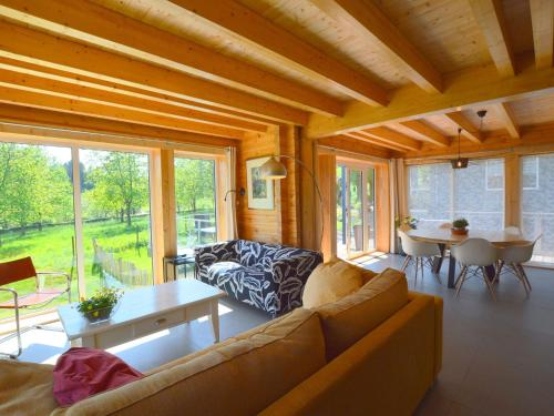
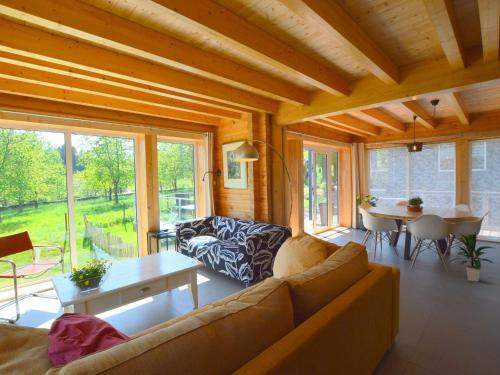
+ indoor plant (471, 255)
